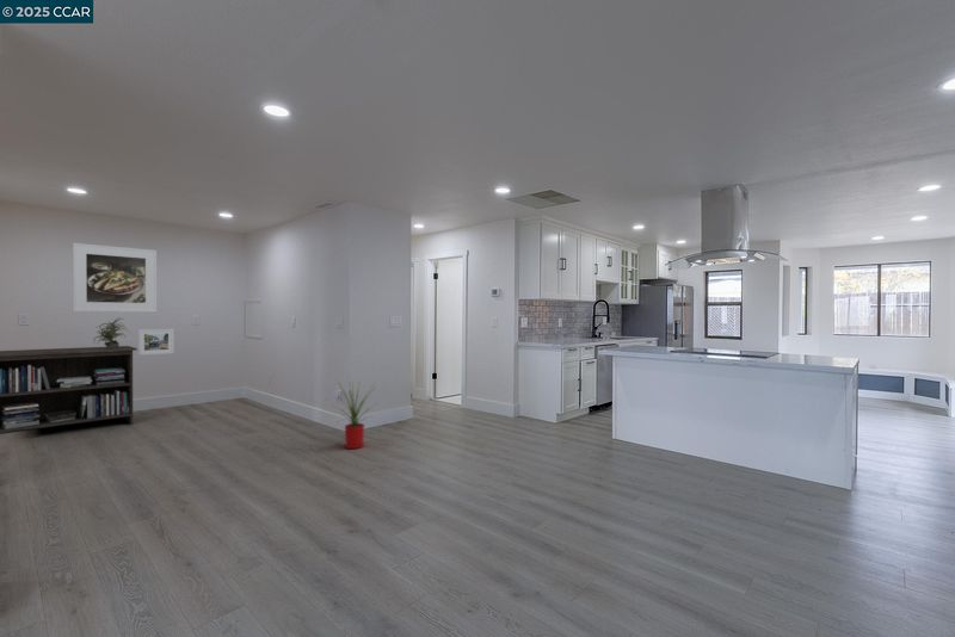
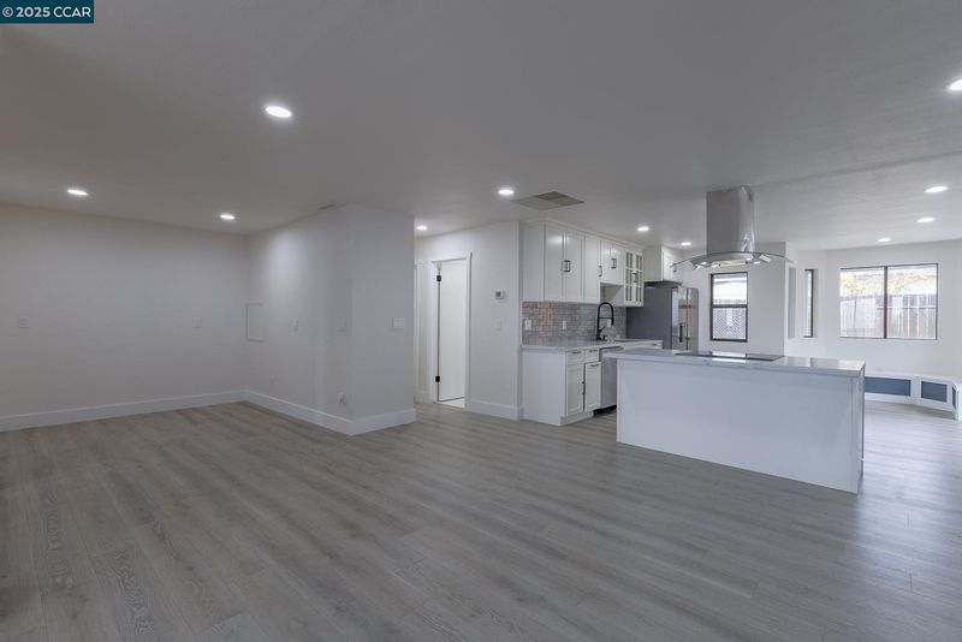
- potted plant (112, 333)
- storage cabinet (62, 389)
- house plant (355, 412)
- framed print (117, 279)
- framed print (156, 341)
